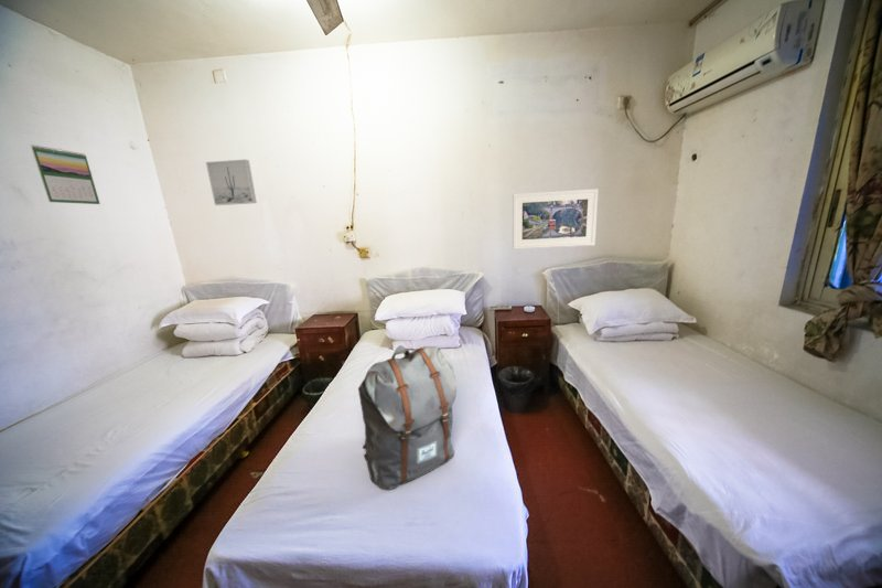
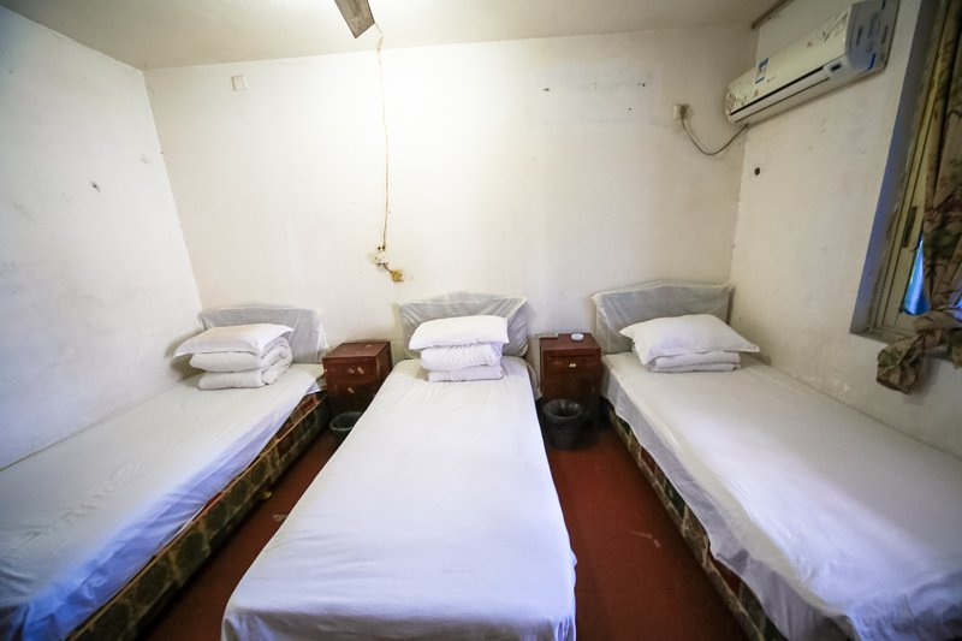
- calendar (67, 175)
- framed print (553, 220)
- backpack (407, 406)
- wall art (232, 182)
